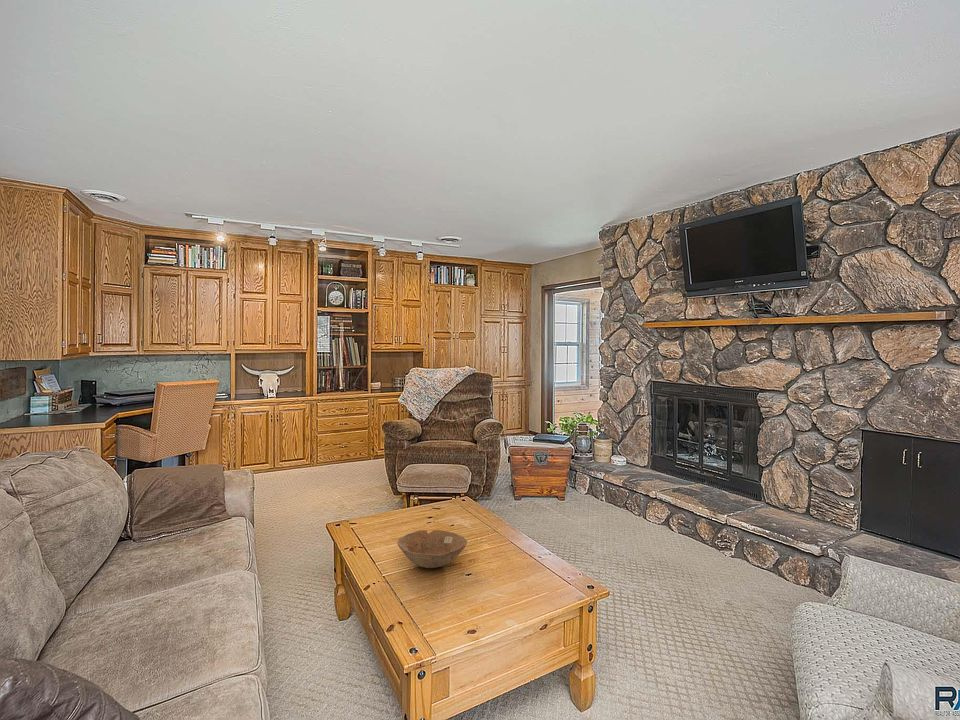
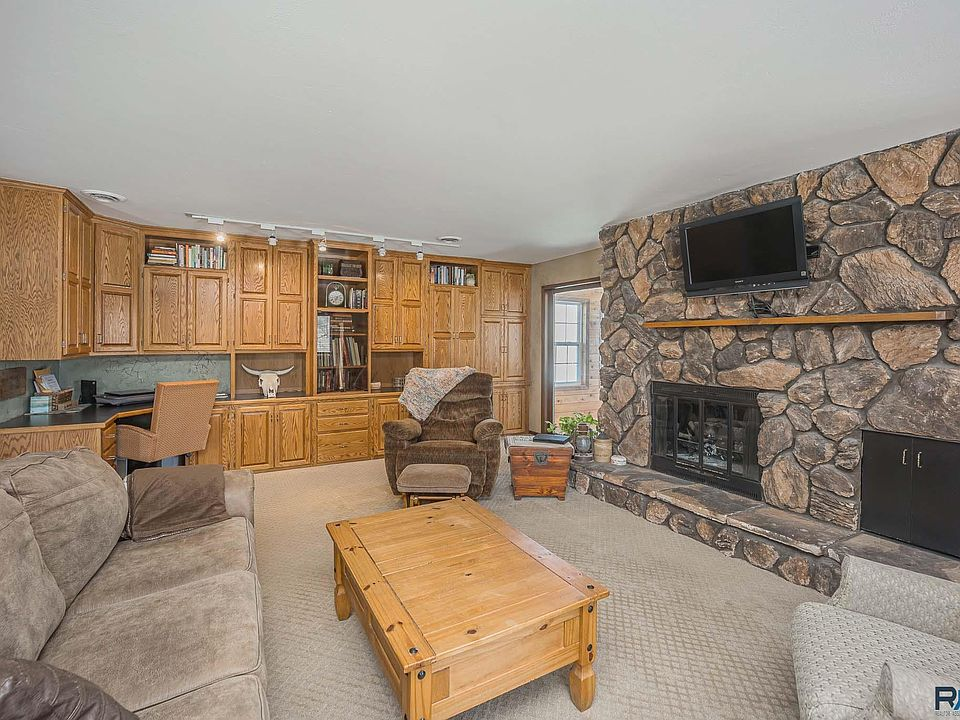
- bowl (432, 552)
